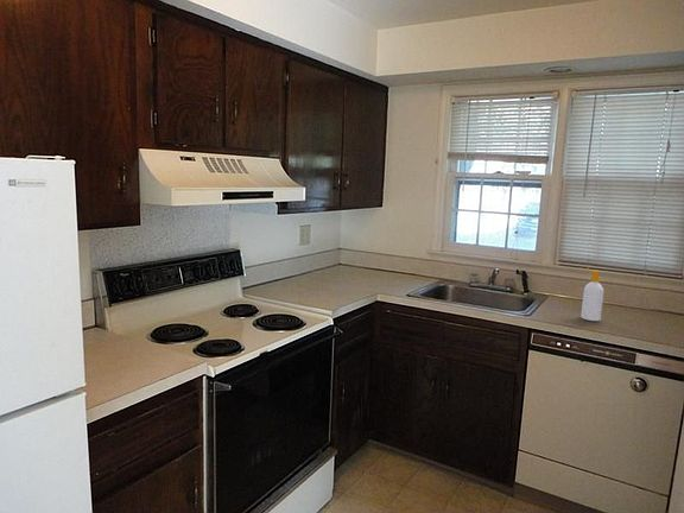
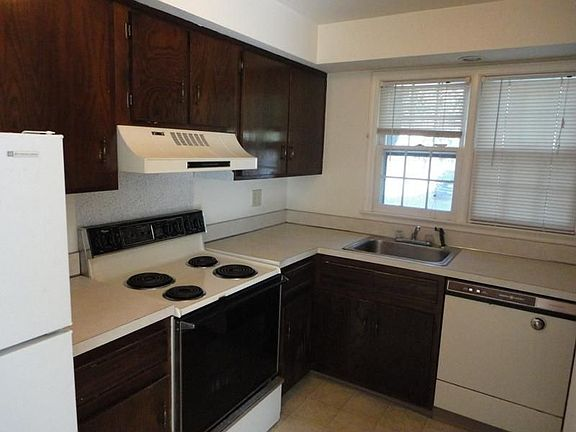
- soap bottle (591, 294)
